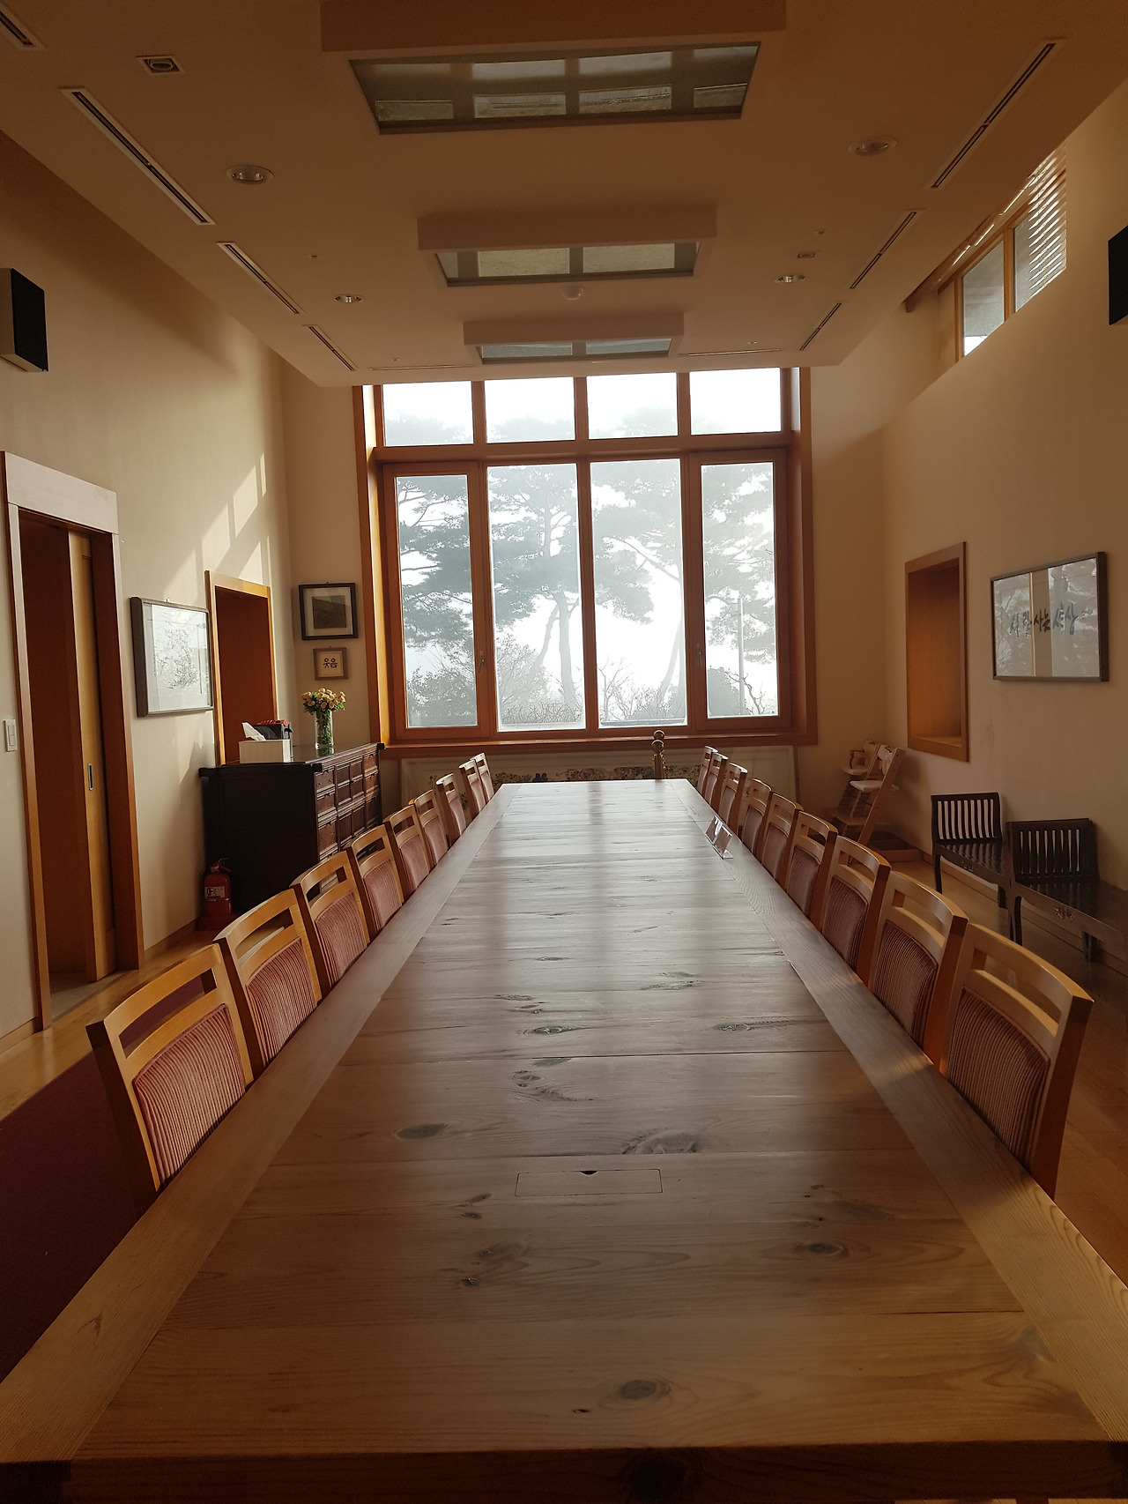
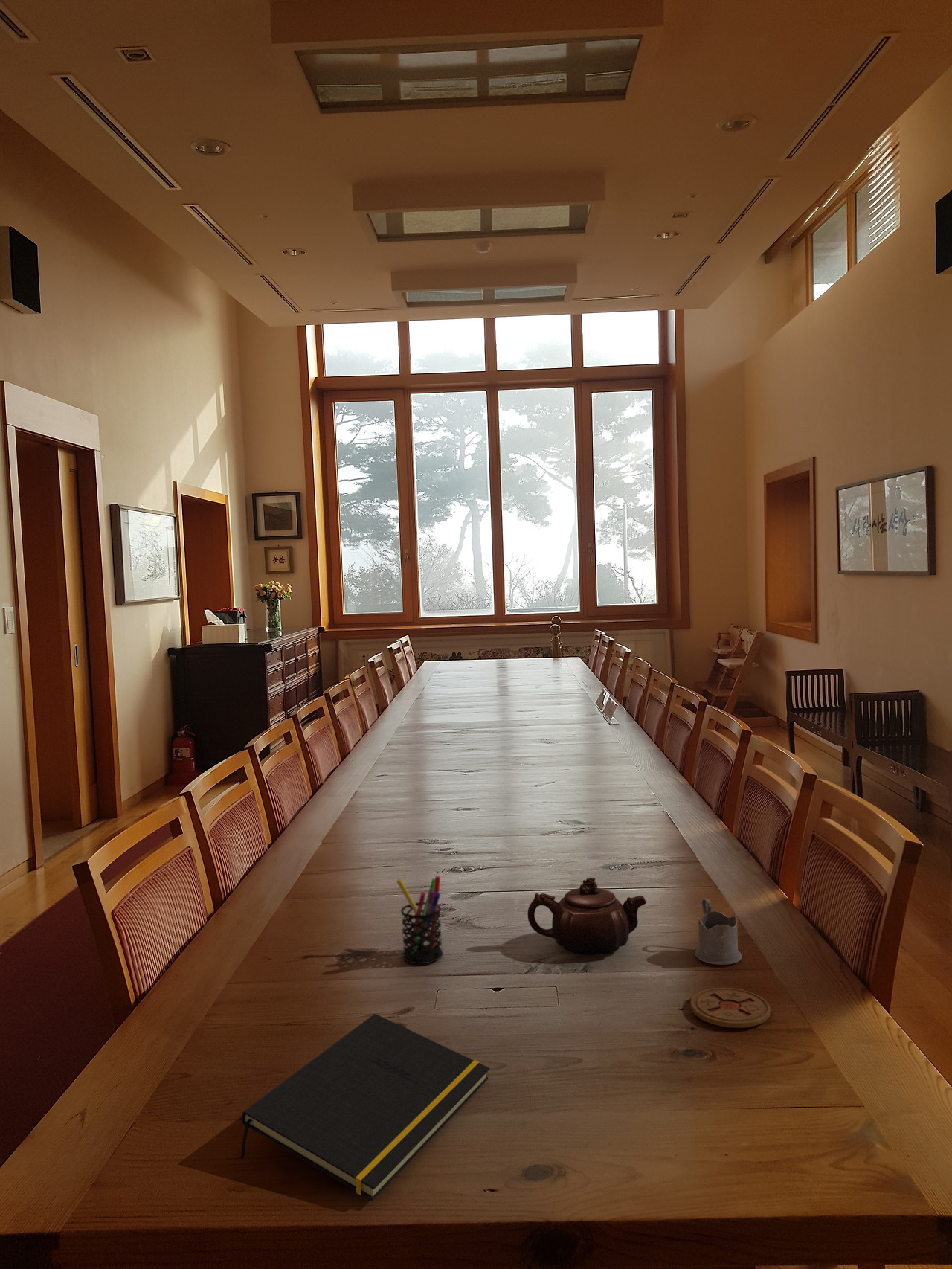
+ teapot (586, 910)
+ notepad (373, 1093)
+ pen holder (425, 913)
+ tea glass holder (716, 923)
+ coaster (730, 1006)
